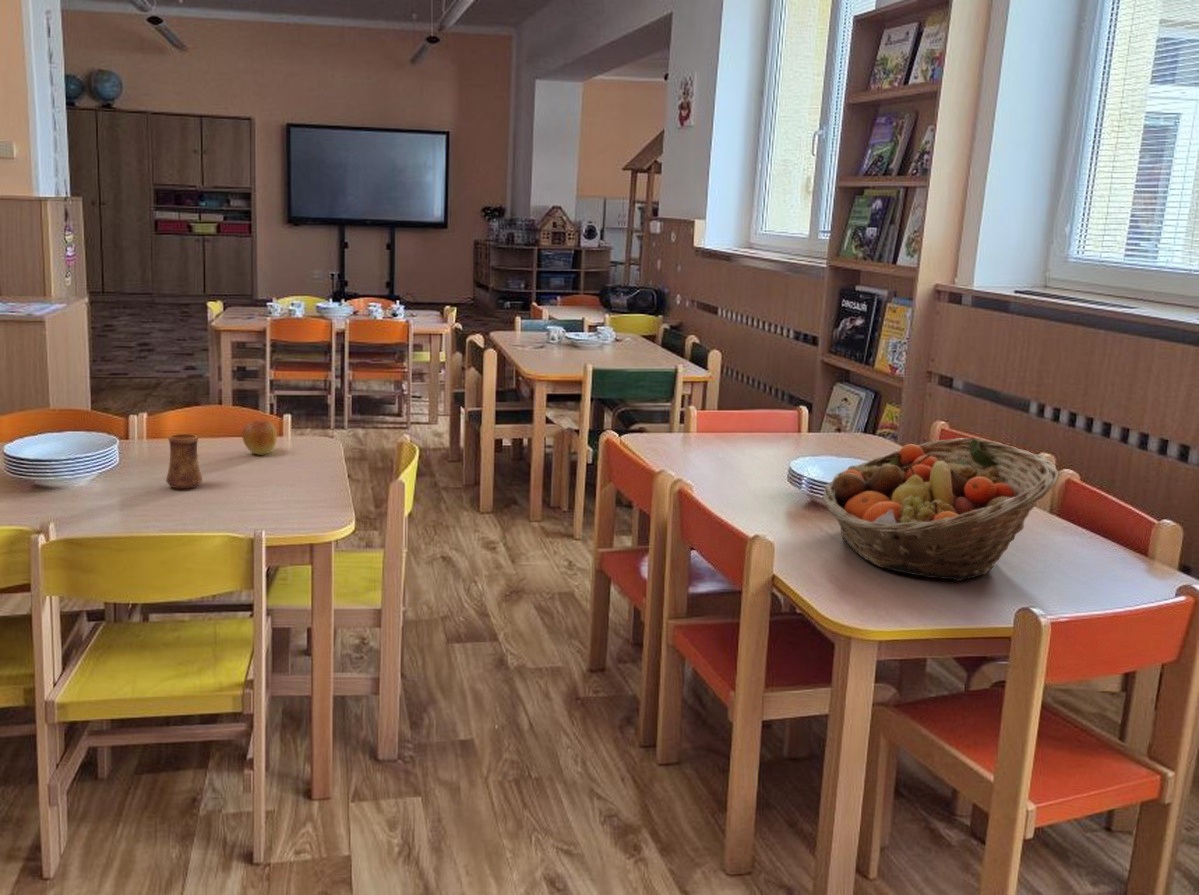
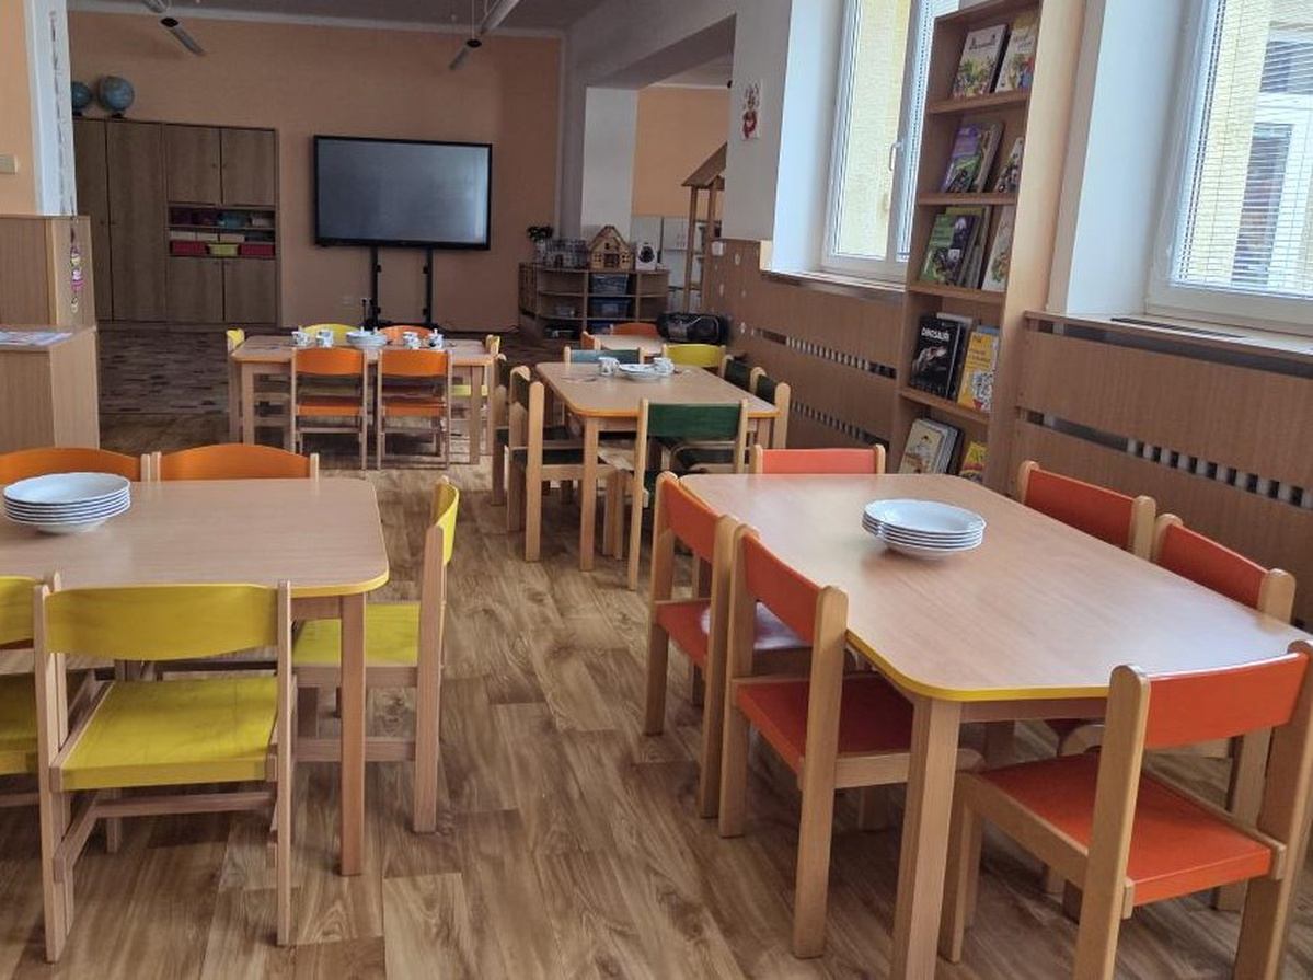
- fruit basket (933, 500)
- apple (260, 436)
- cup (183, 461)
